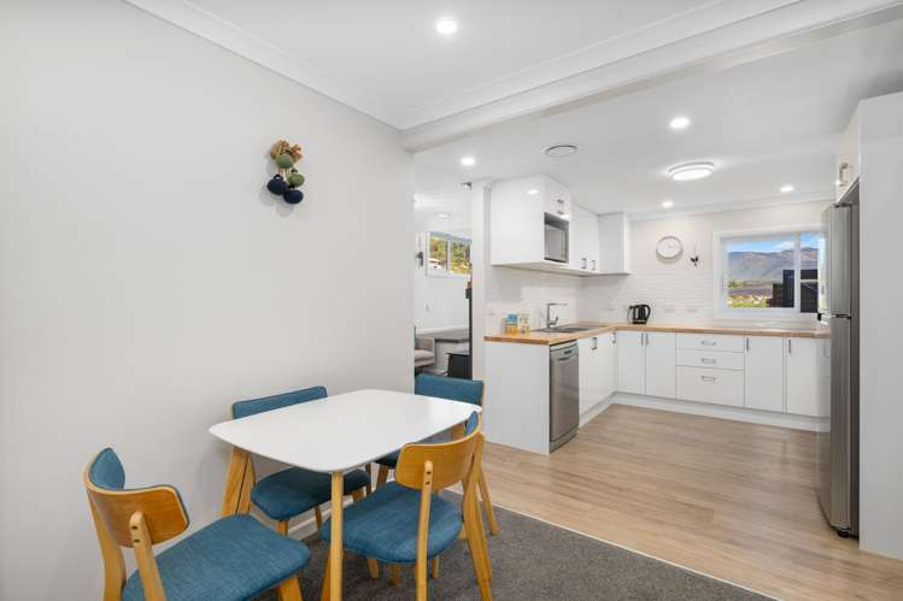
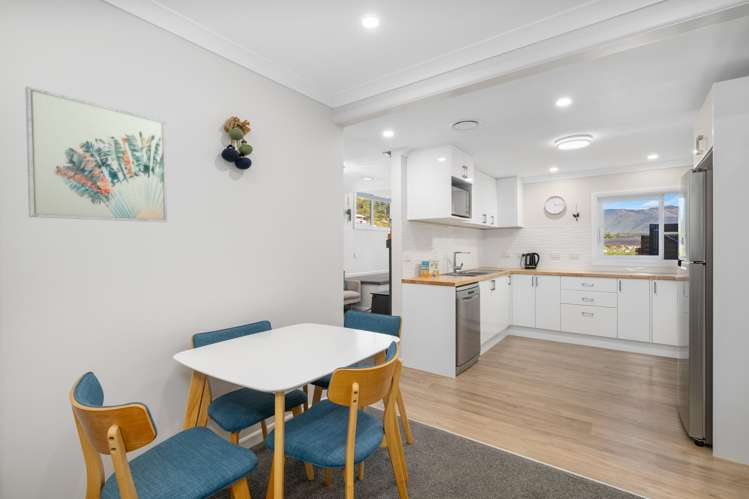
+ wall art (105, 163)
